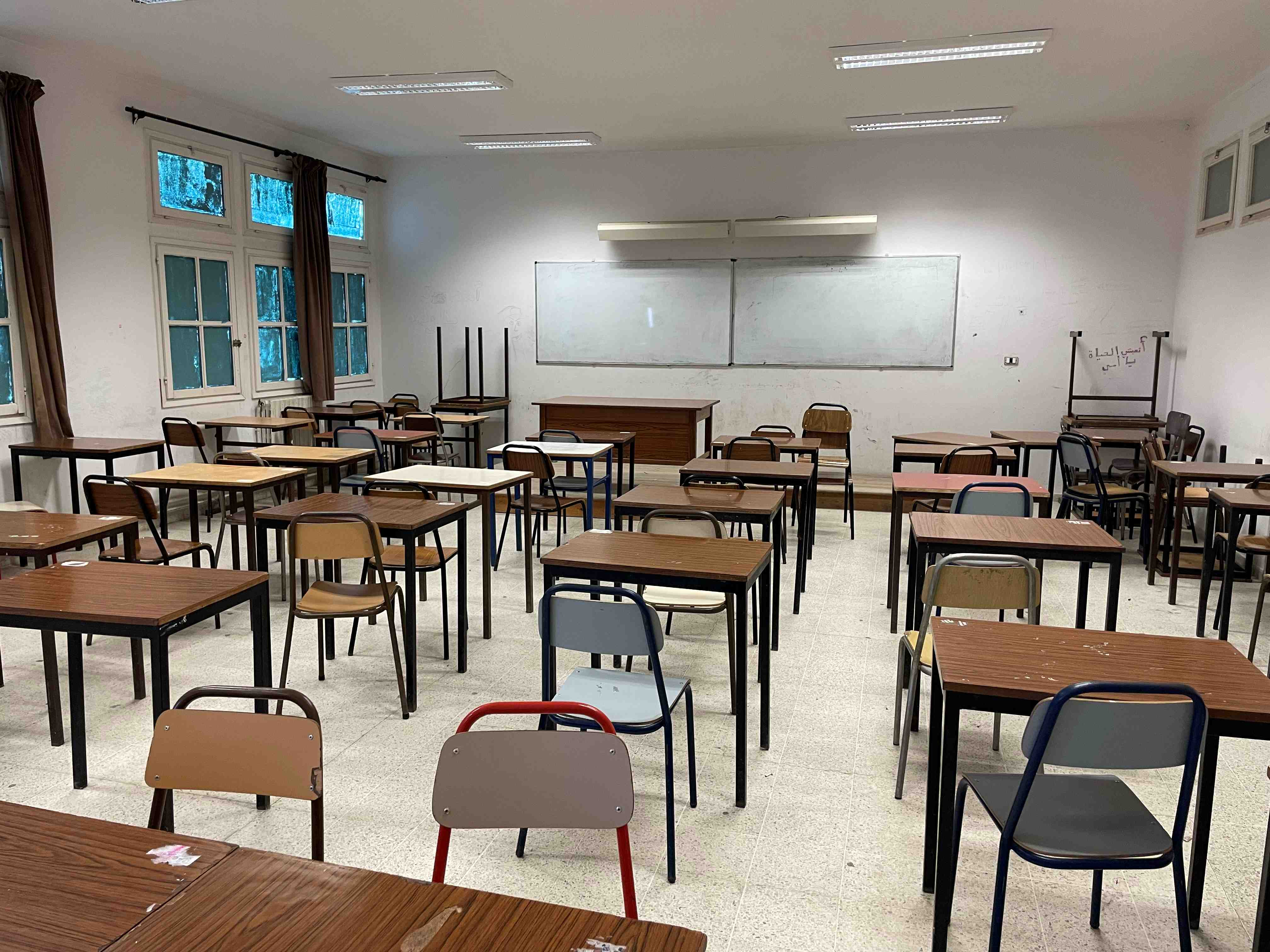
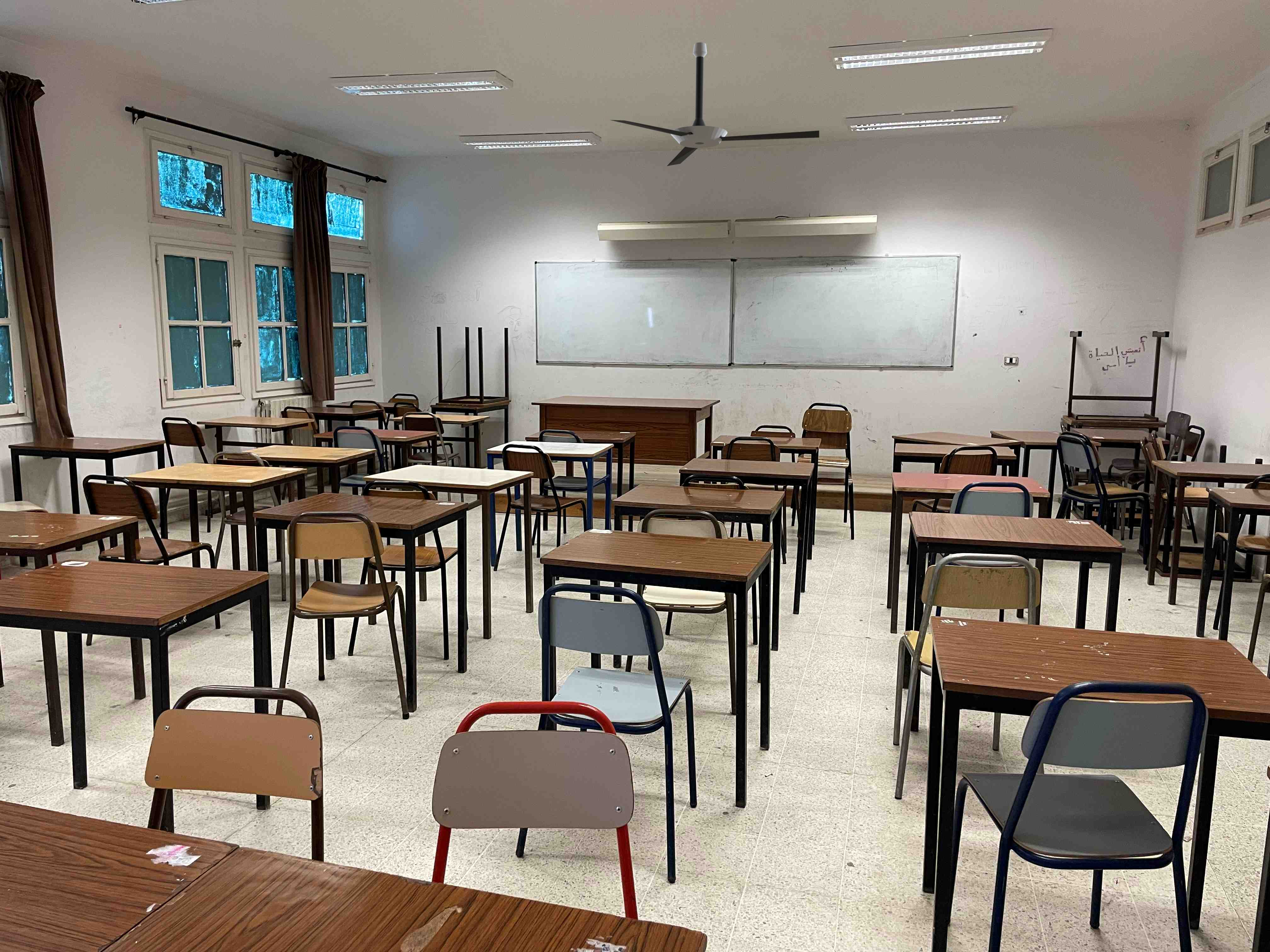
+ ceiling fan (703, 97)
